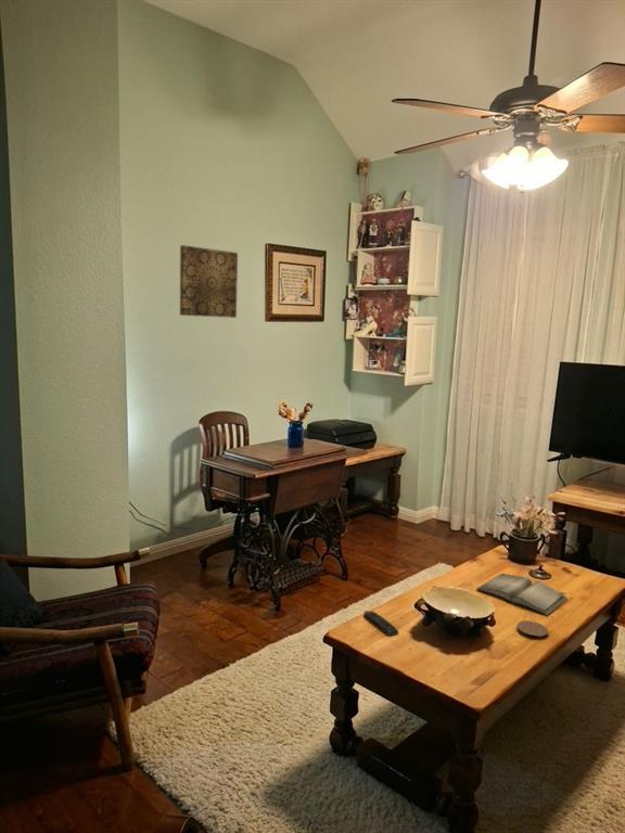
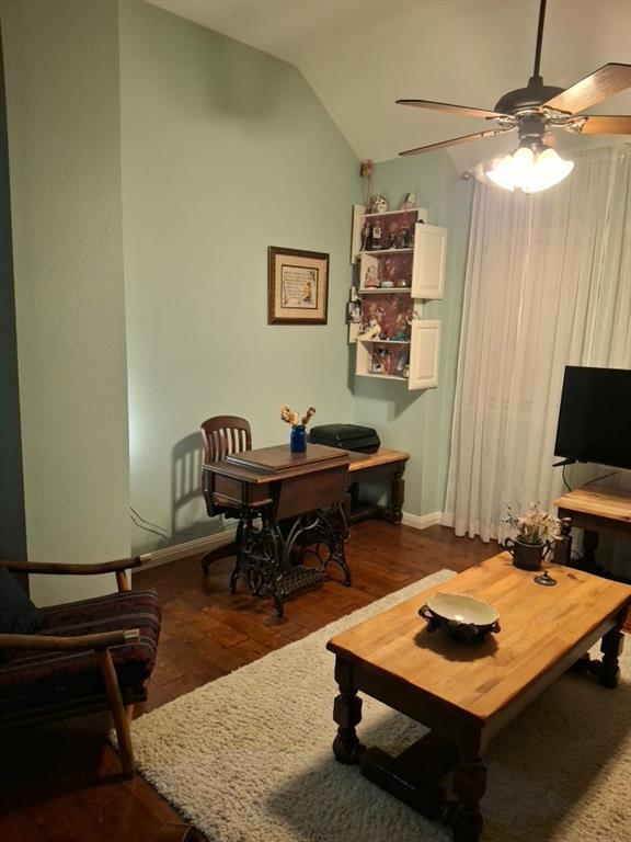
- remote control (379, 621)
- coaster (532, 629)
- wall art (209, 283)
- hardback book (521, 590)
